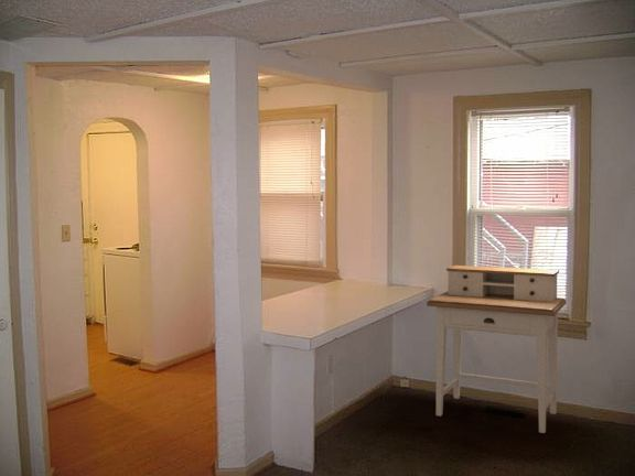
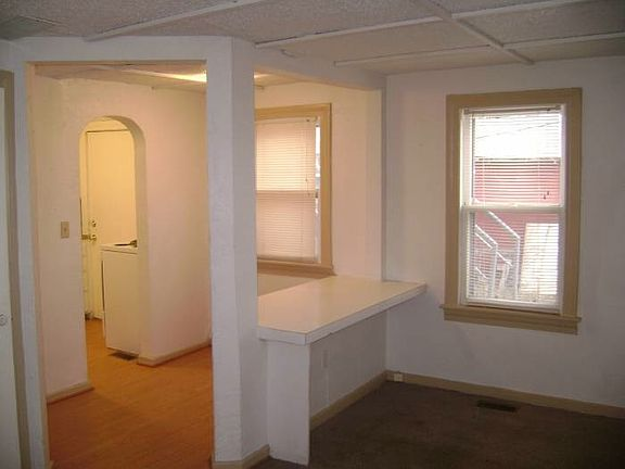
- desk (499, 333)
